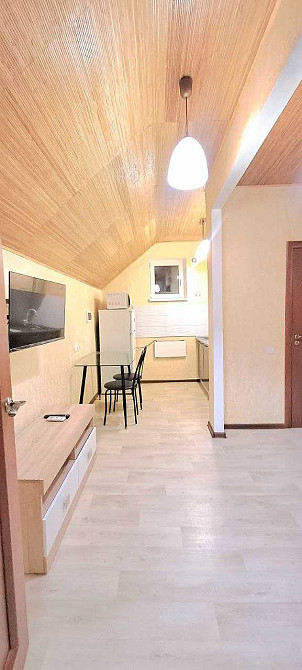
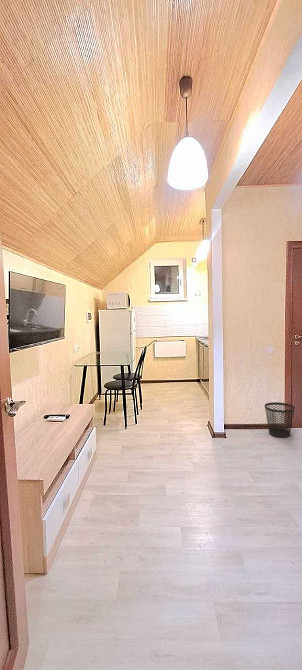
+ wastebasket (279, 420)
